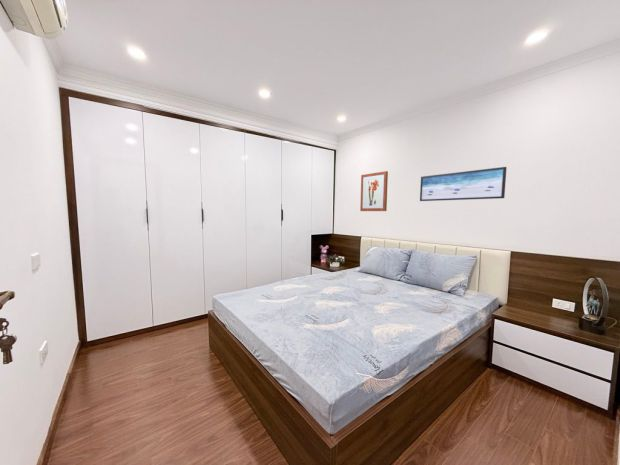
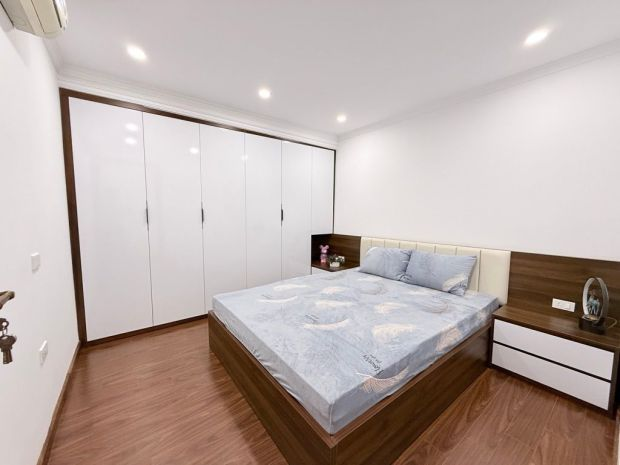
- wall art (457, 186)
- wall art (373, 192)
